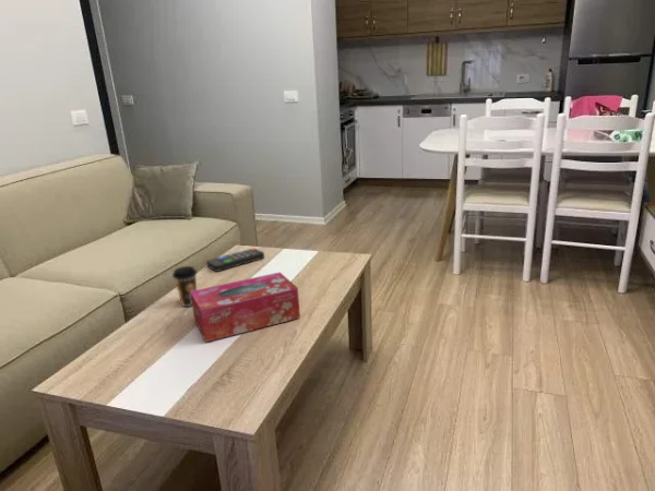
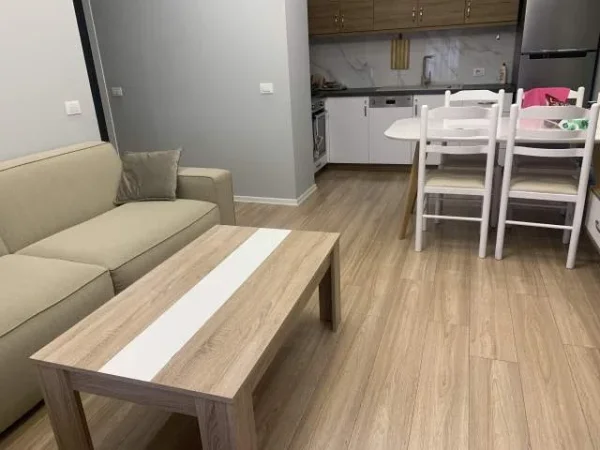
- remote control (236, 259)
- coffee cup (187, 286)
- tissue box (245, 304)
